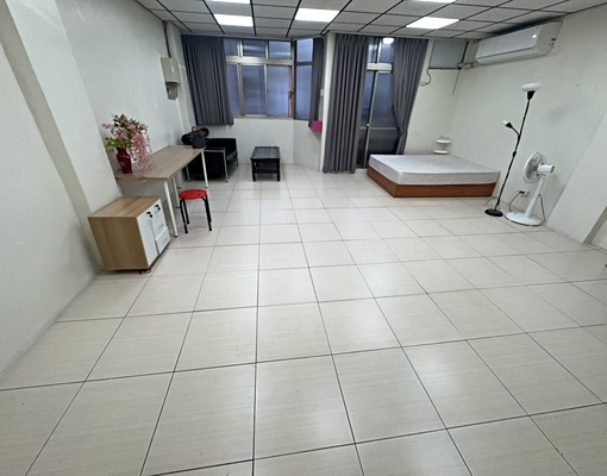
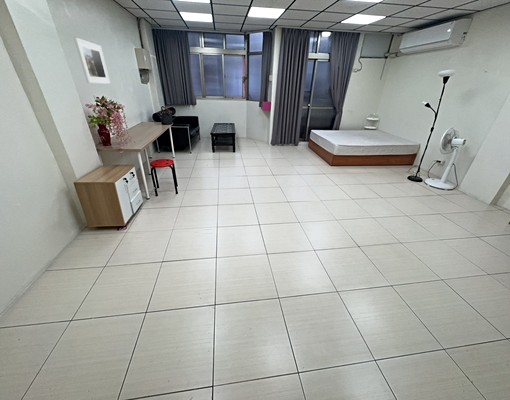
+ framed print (94, 63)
